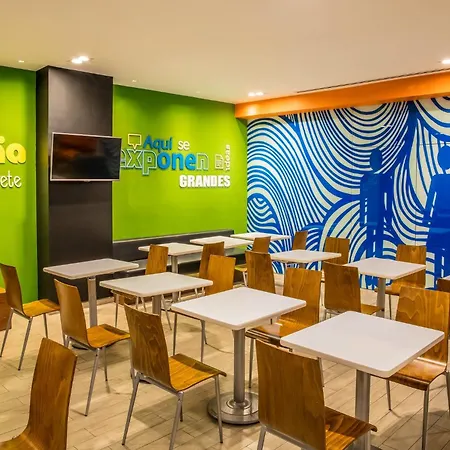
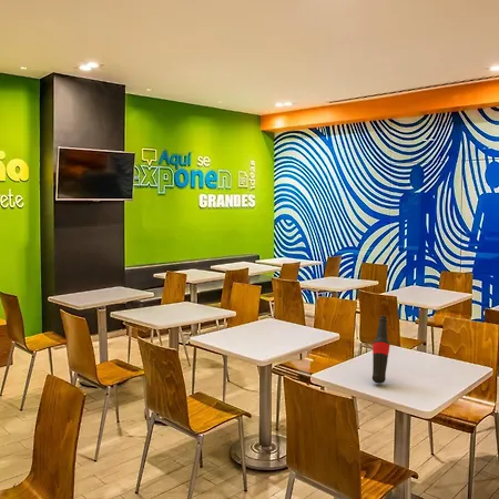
+ bottle (381, 348)
